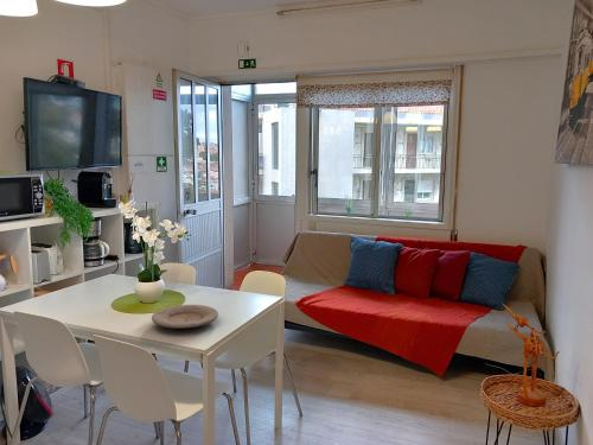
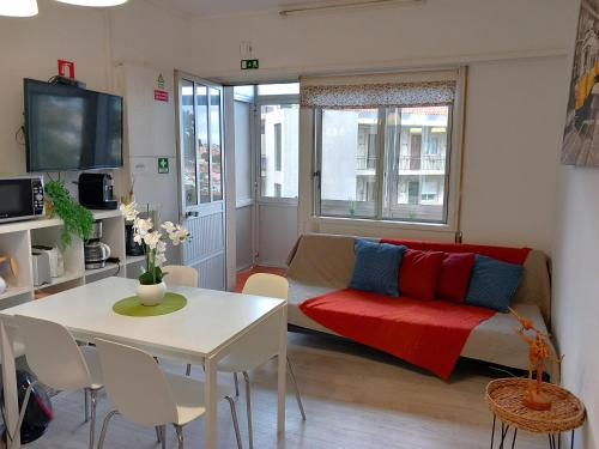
- plate (185, 318)
